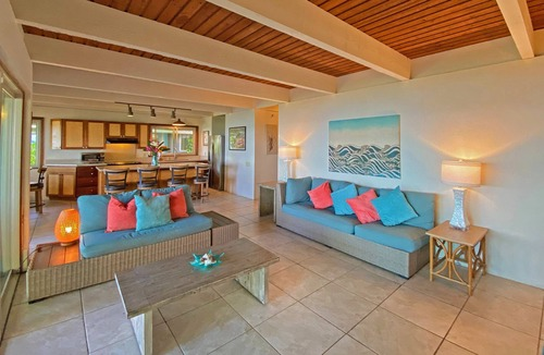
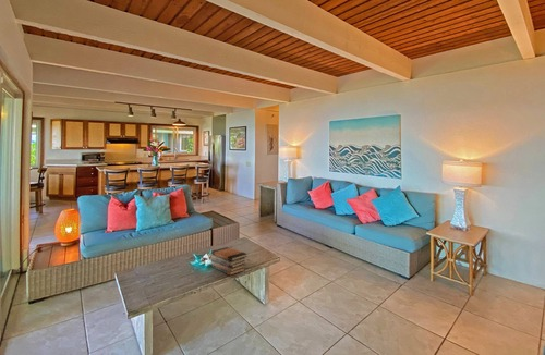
+ book stack (228, 260)
